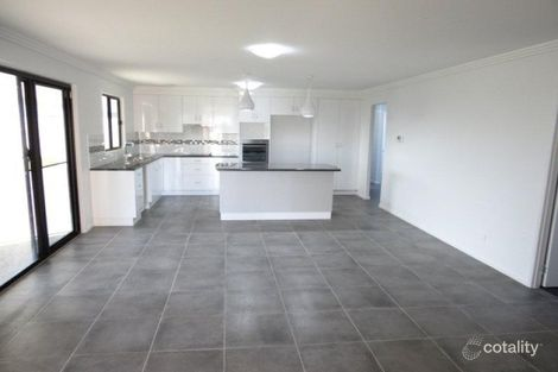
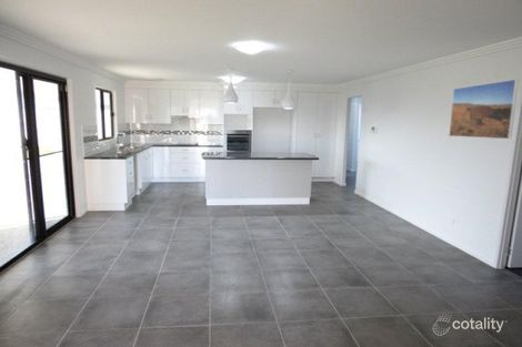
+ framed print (479, 111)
